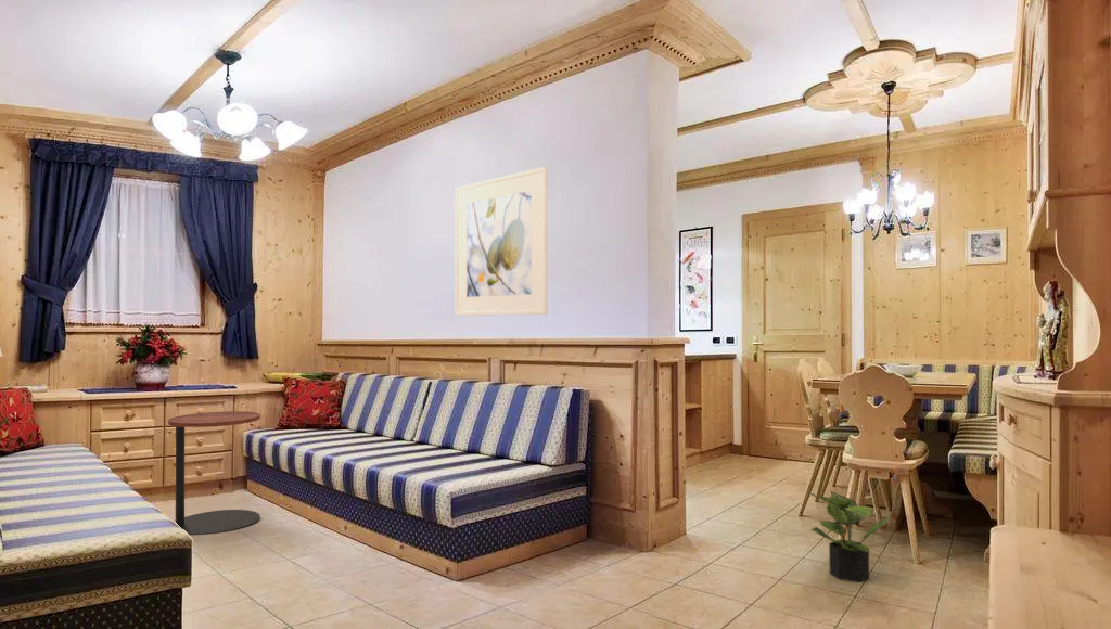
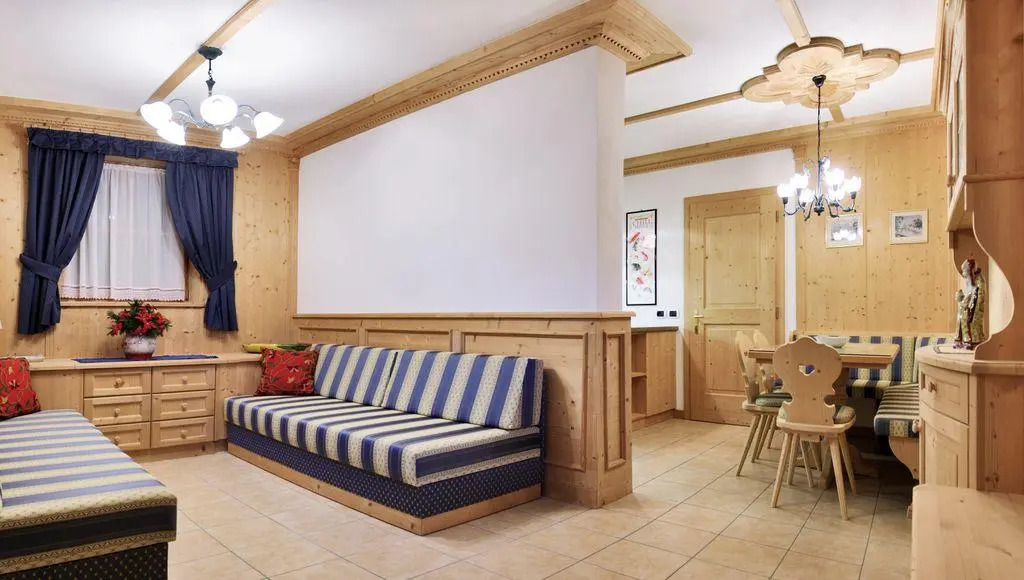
- side table (183, 470)
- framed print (498, 246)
- potted plant (841, 531)
